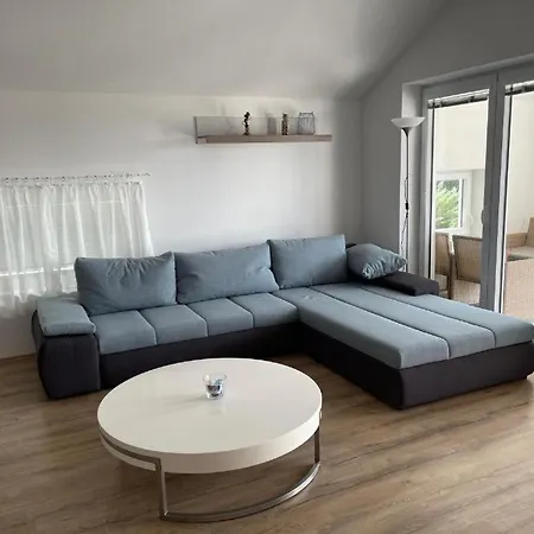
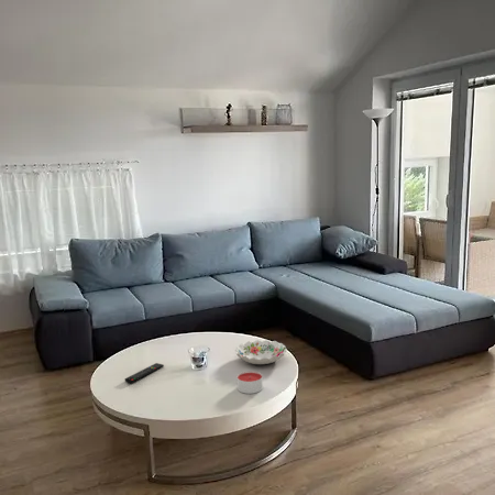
+ remote control (144, 373)
+ candle (250, 382)
+ decorative bowl (261, 353)
